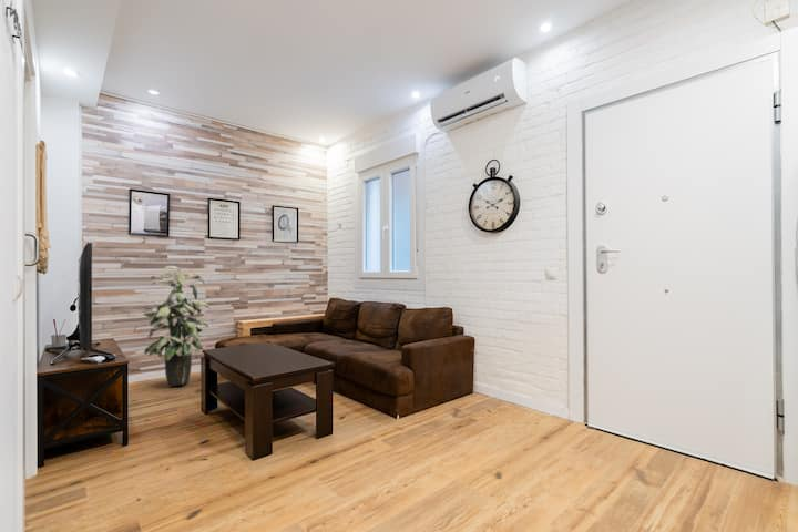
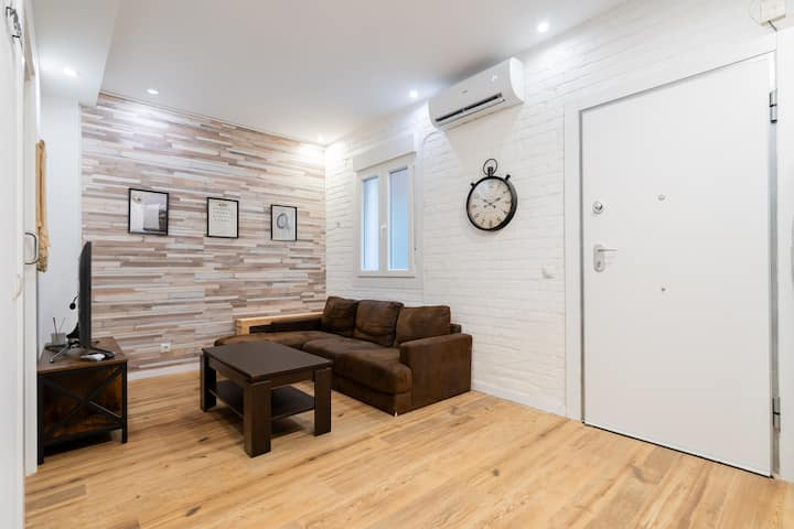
- indoor plant (175, 325)
